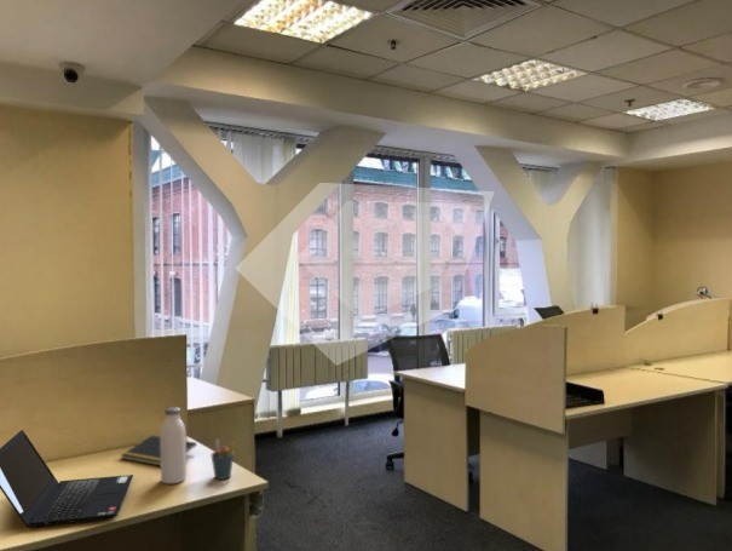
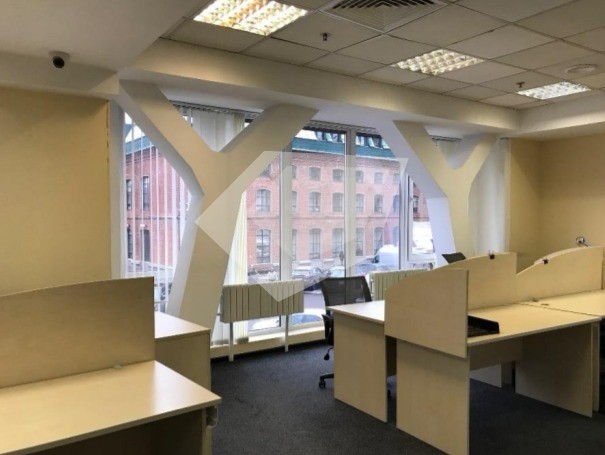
- laptop computer (70, 480)
- pen holder (223, 458)
- notepad (158, 449)
- water bottle (173, 443)
